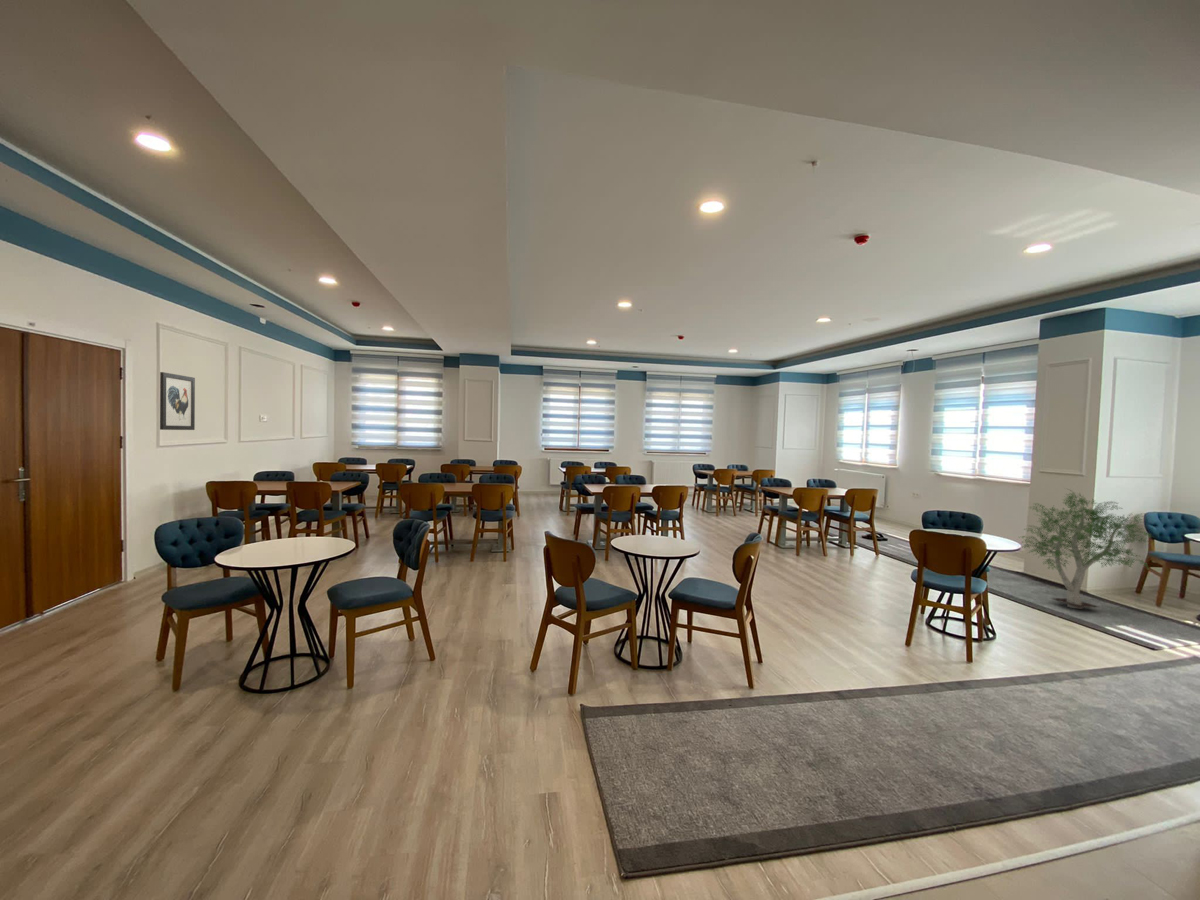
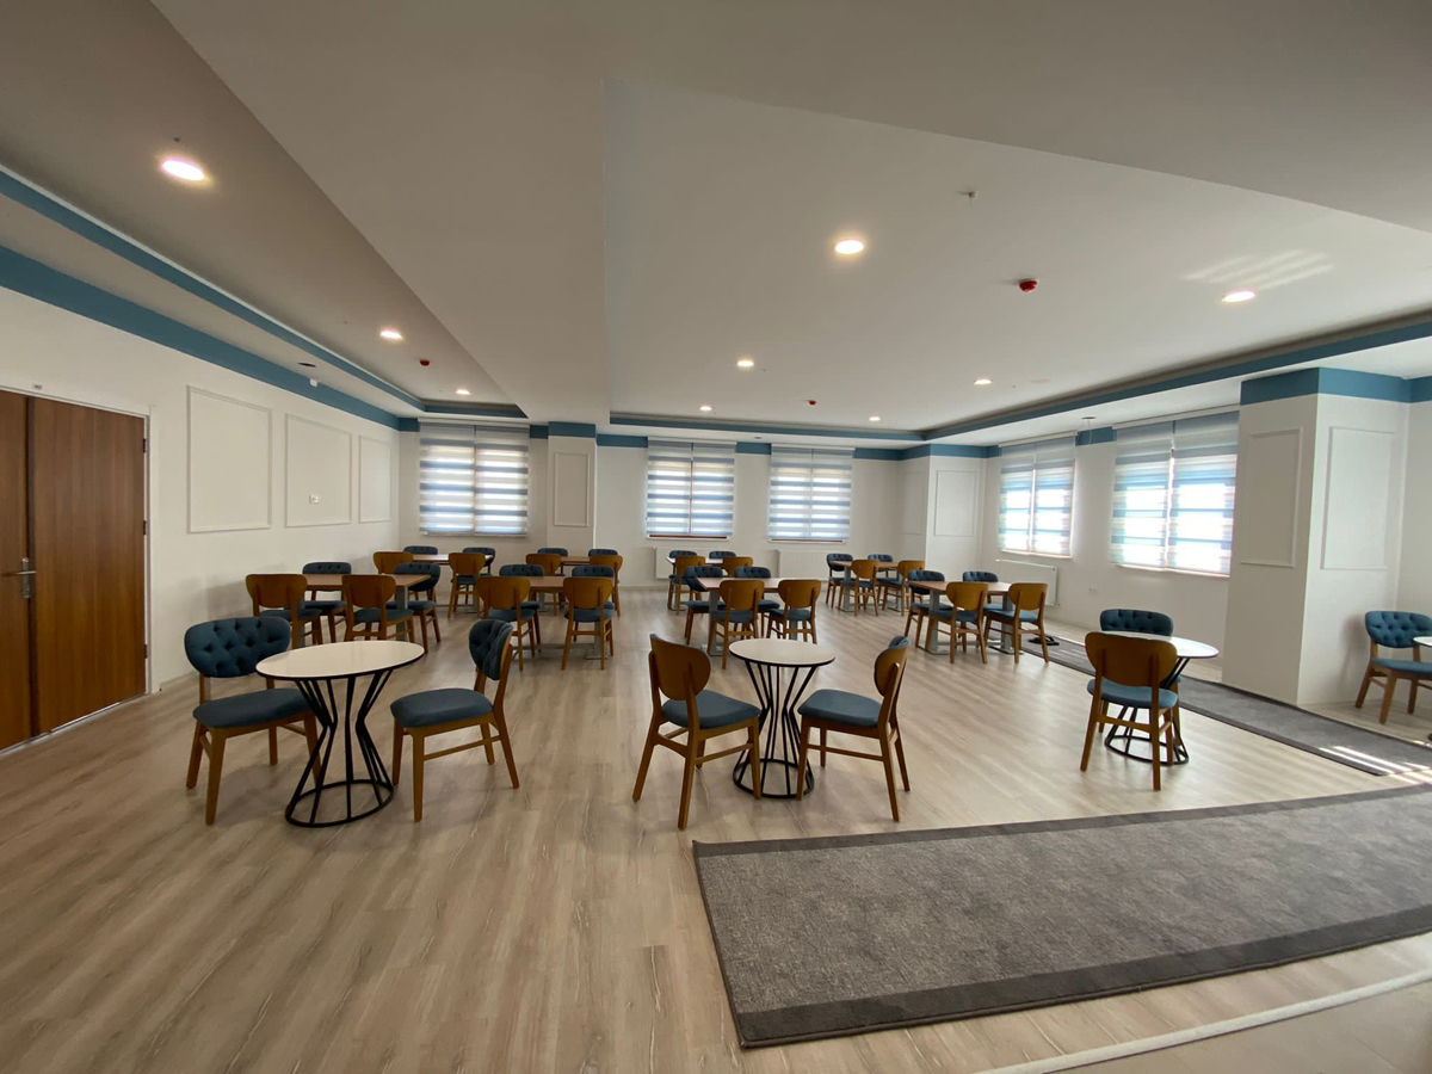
- potted tree (1090, 548)
- wall art (178, 402)
